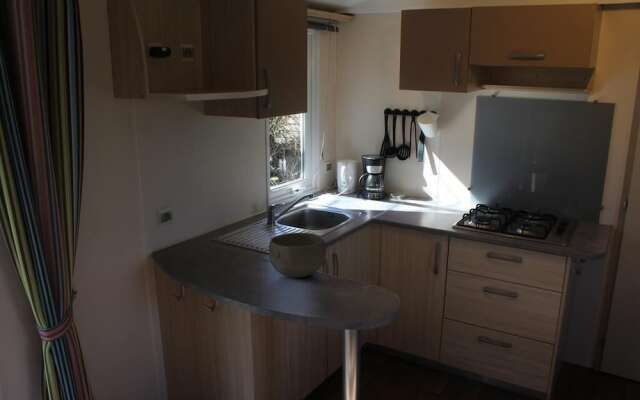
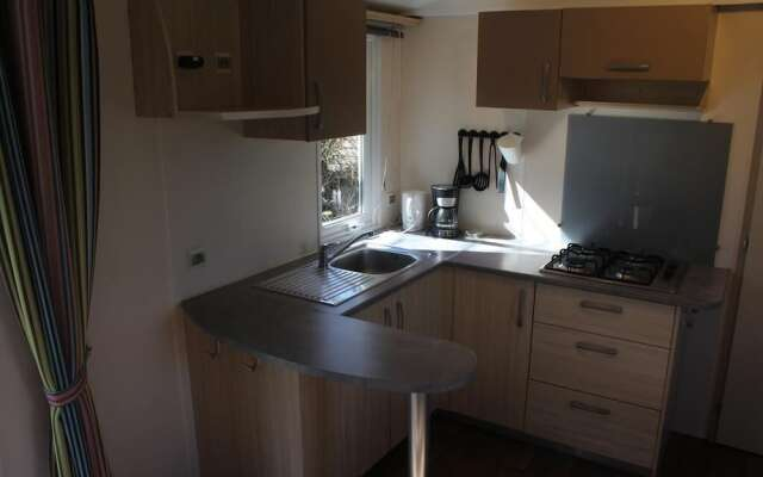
- bowl (296, 256)
